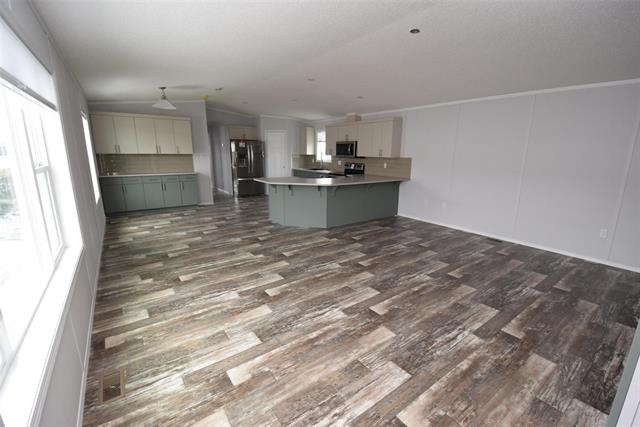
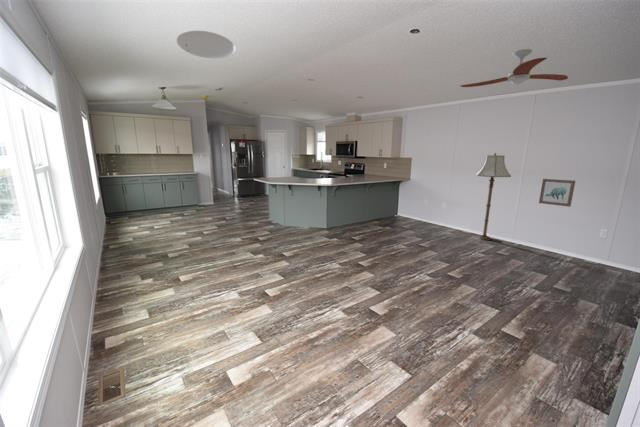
+ wall art (556, 192)
+ ceiling fan (514, 69)
+ ceiling light (207, 45)
+ floor lamp (489, 196)
